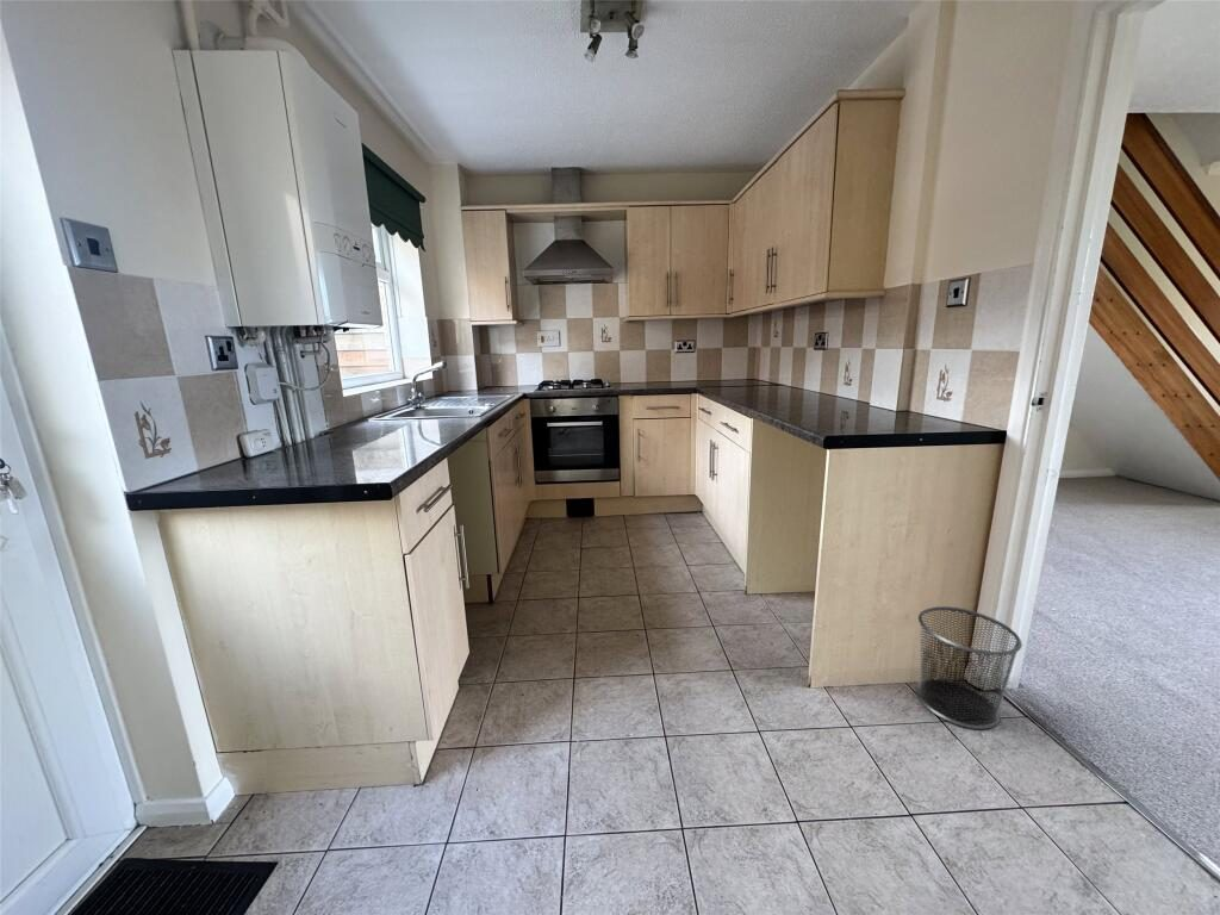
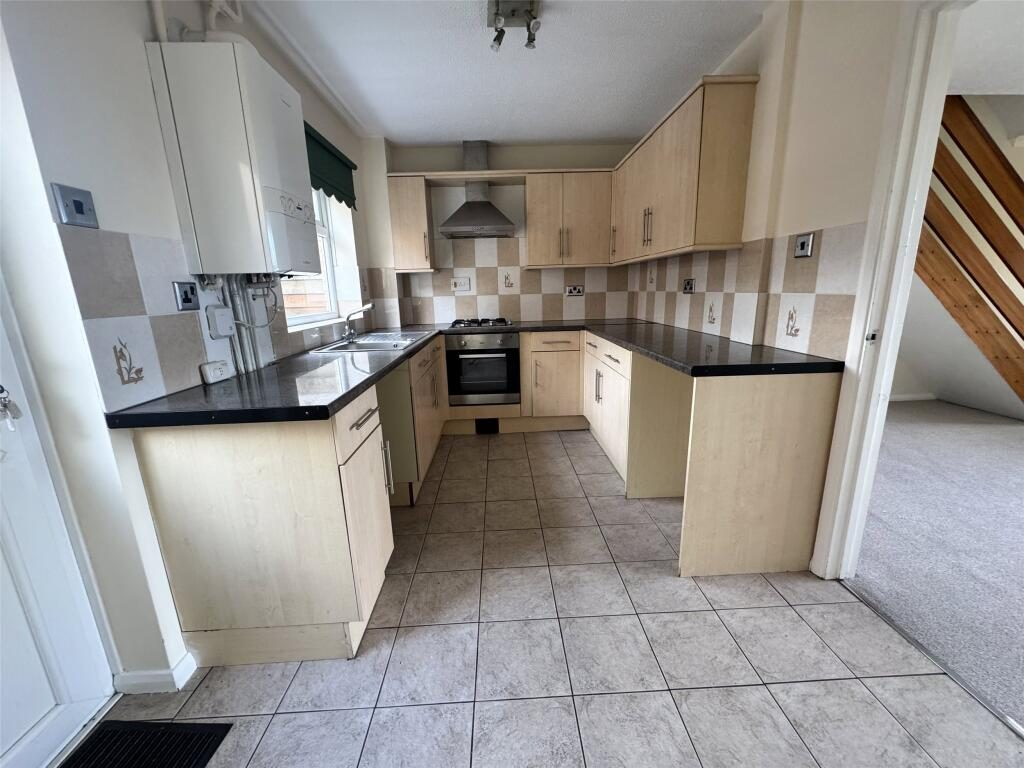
- waste bin (961, 666)
